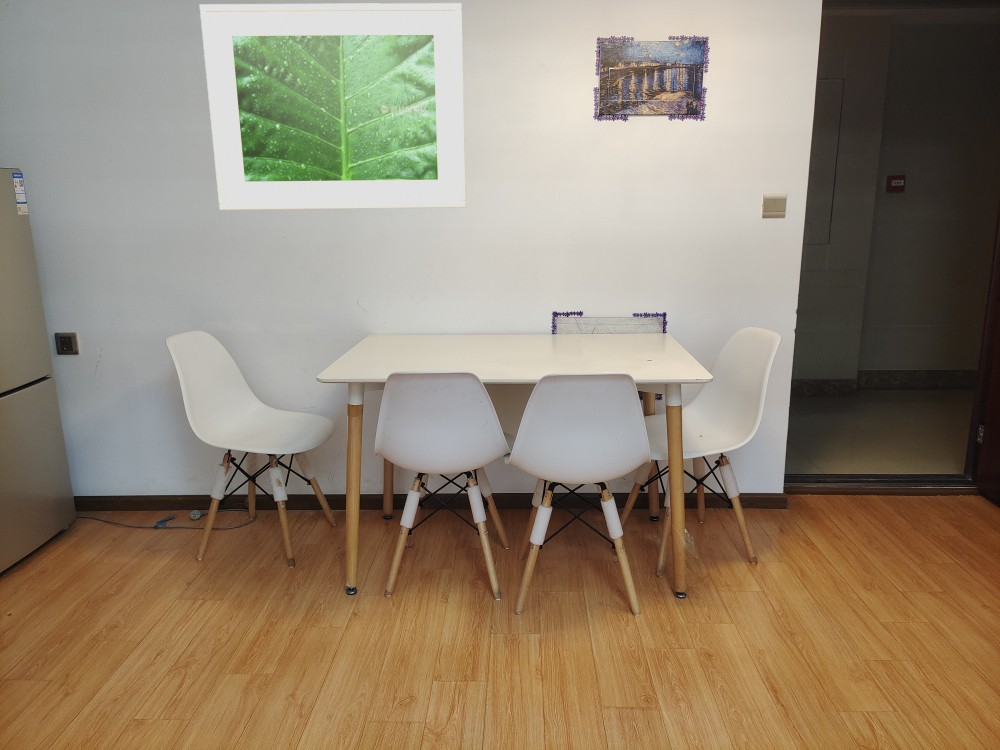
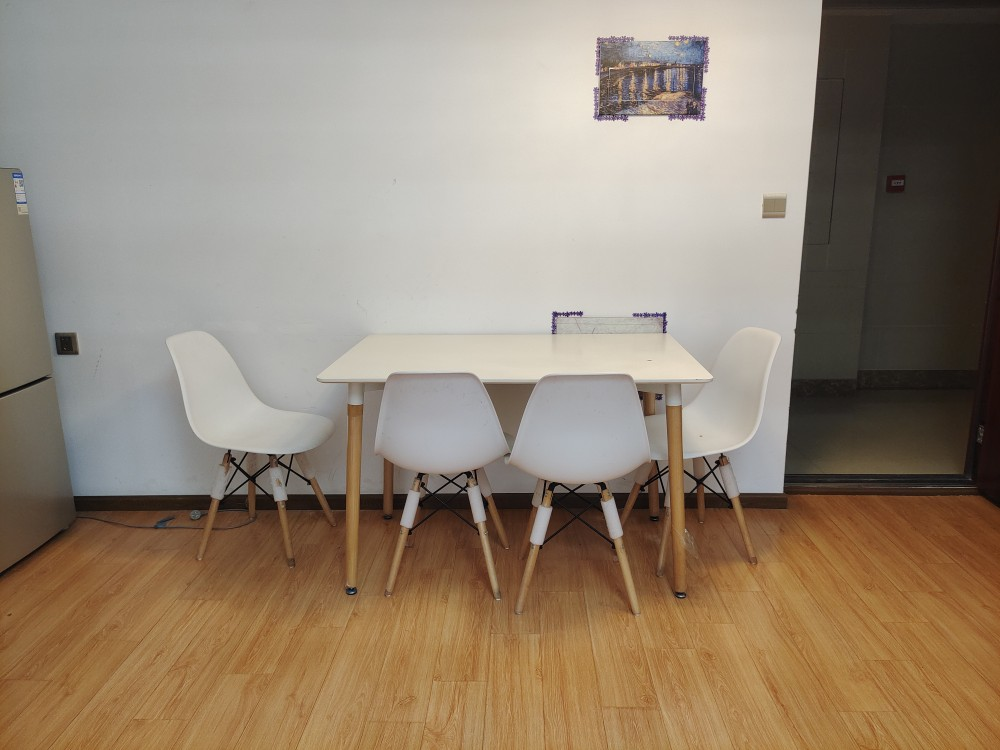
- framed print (337, 109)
